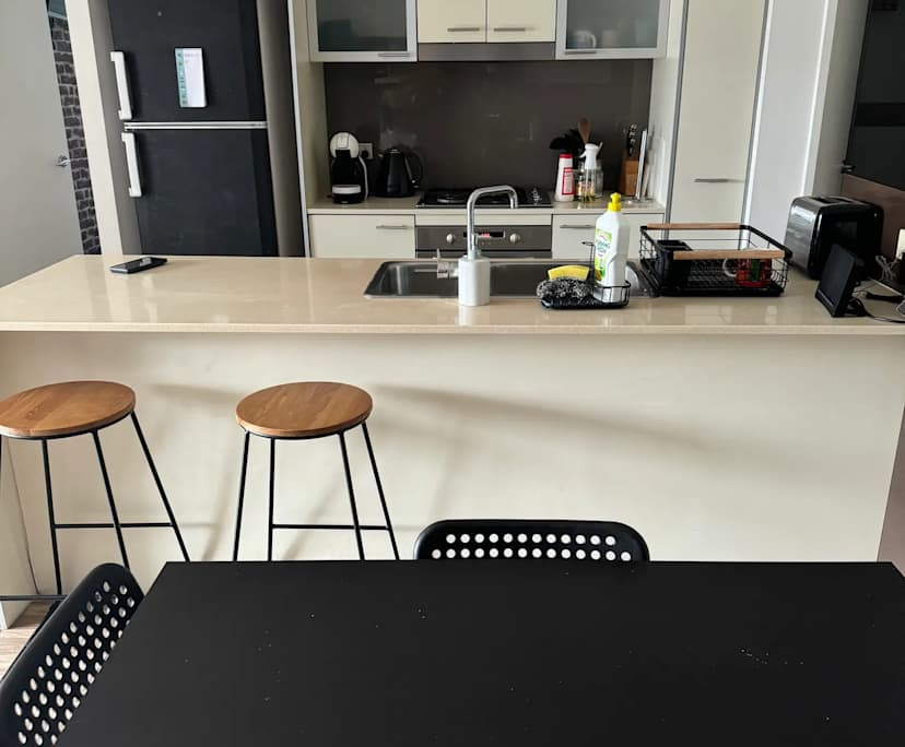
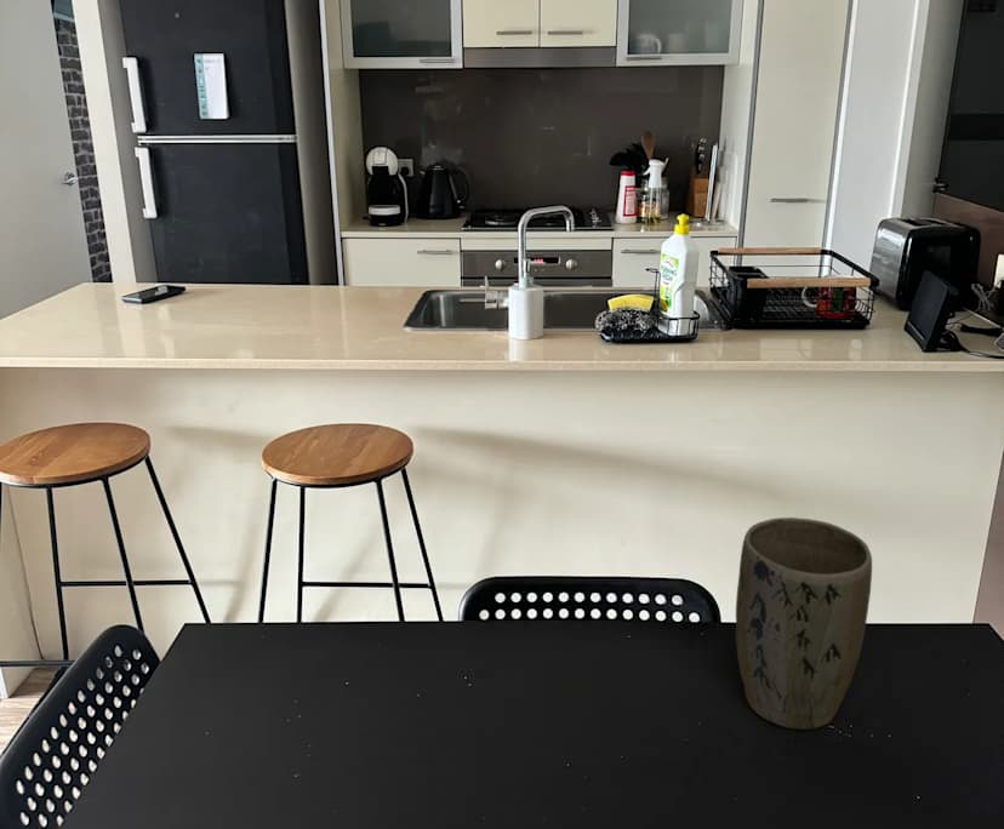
+ plant pot (798, 625)
